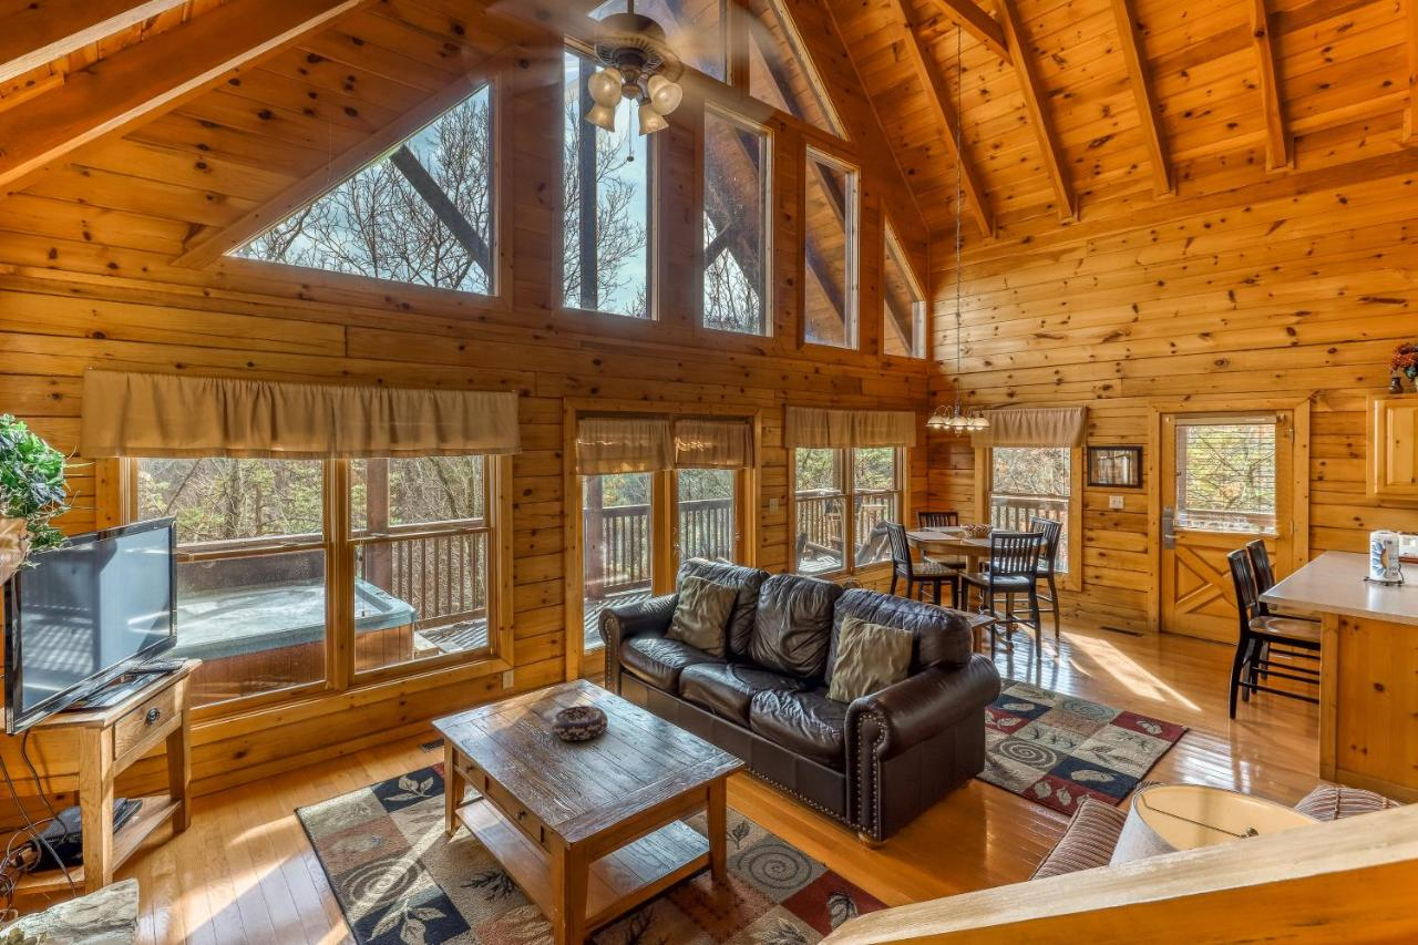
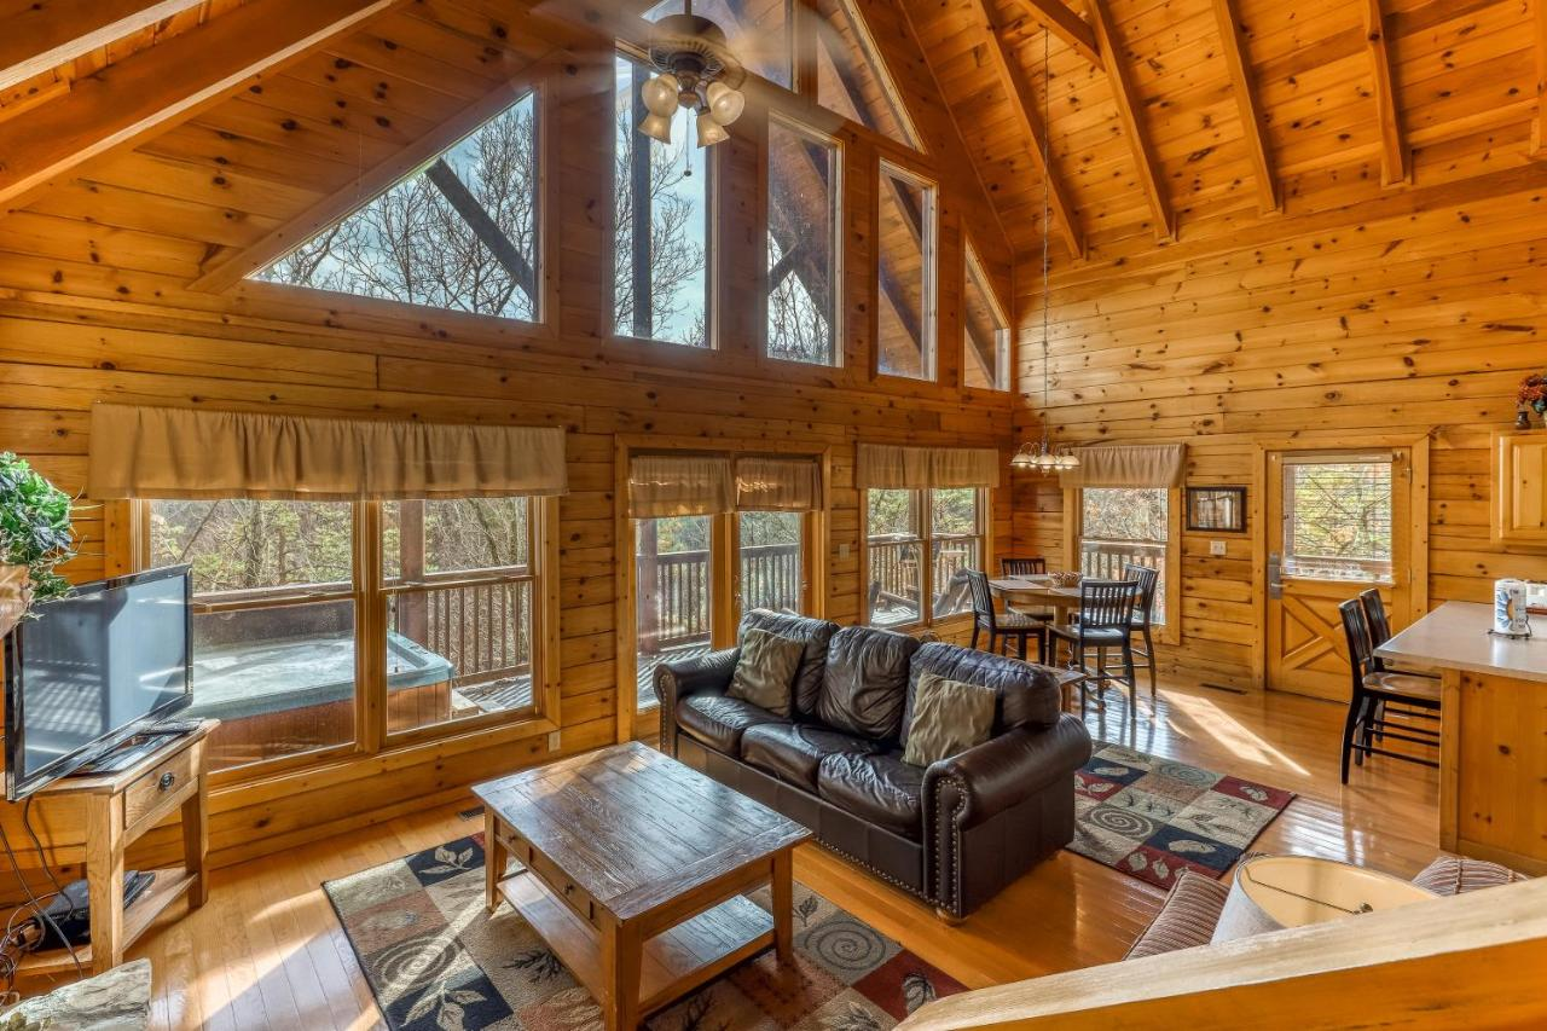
- decorative bowl (579, 722)
